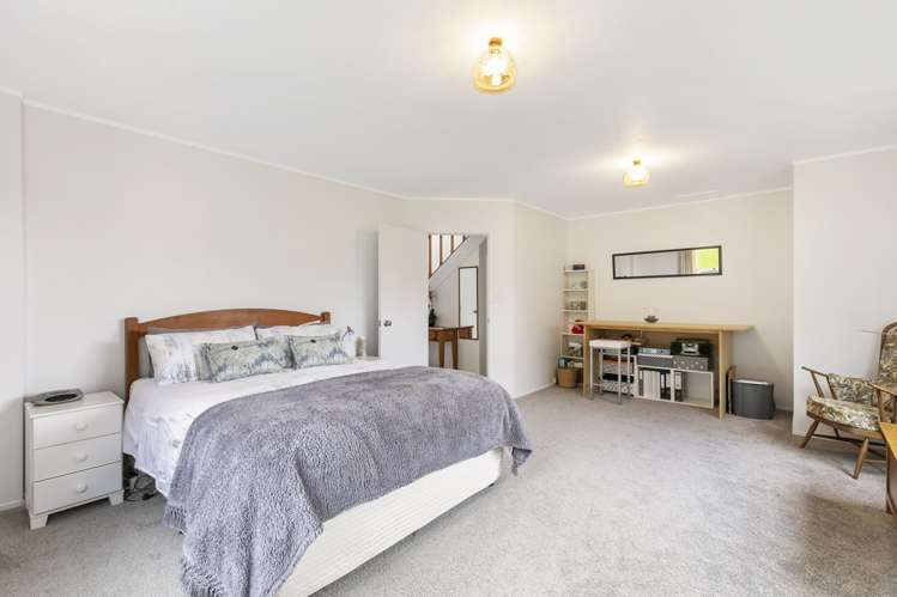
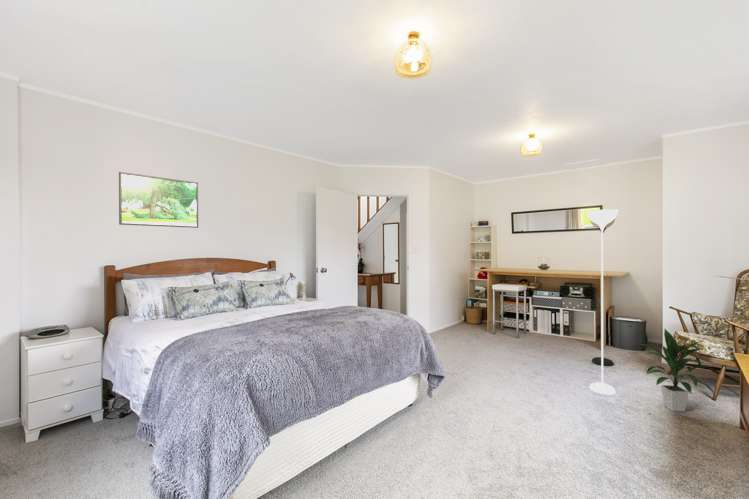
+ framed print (161, 202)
+ indoor plant (678, 371)
+ floor lamp (602, 294)
